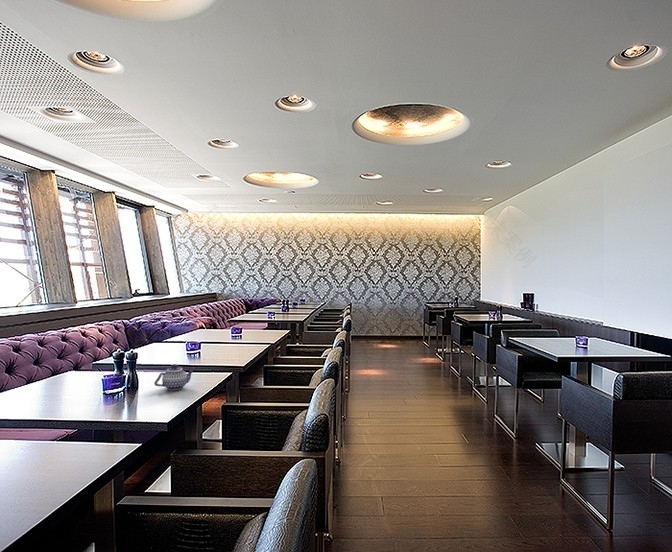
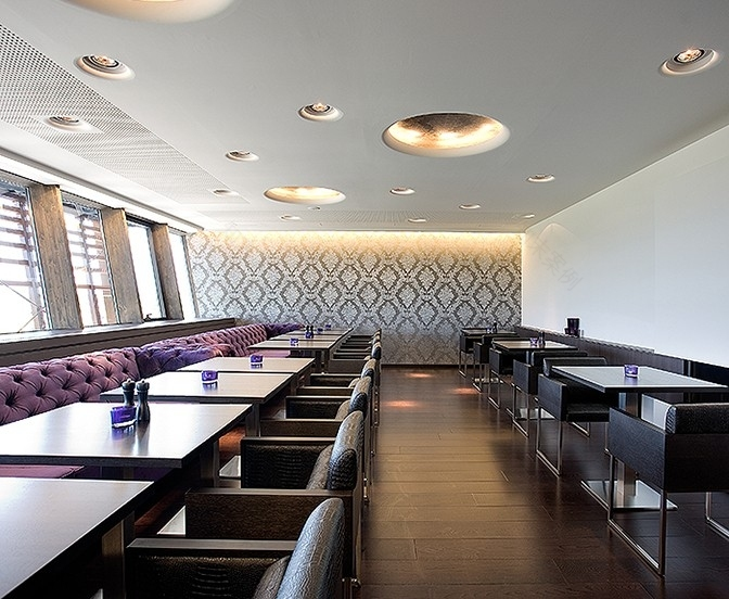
- teapot (175, 376)
